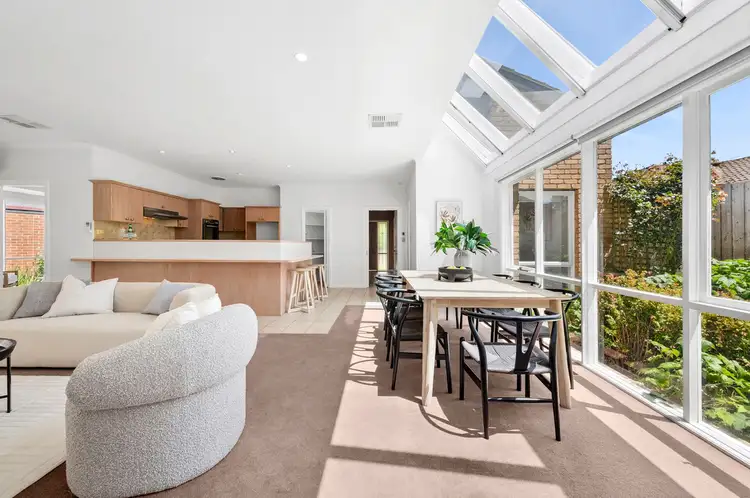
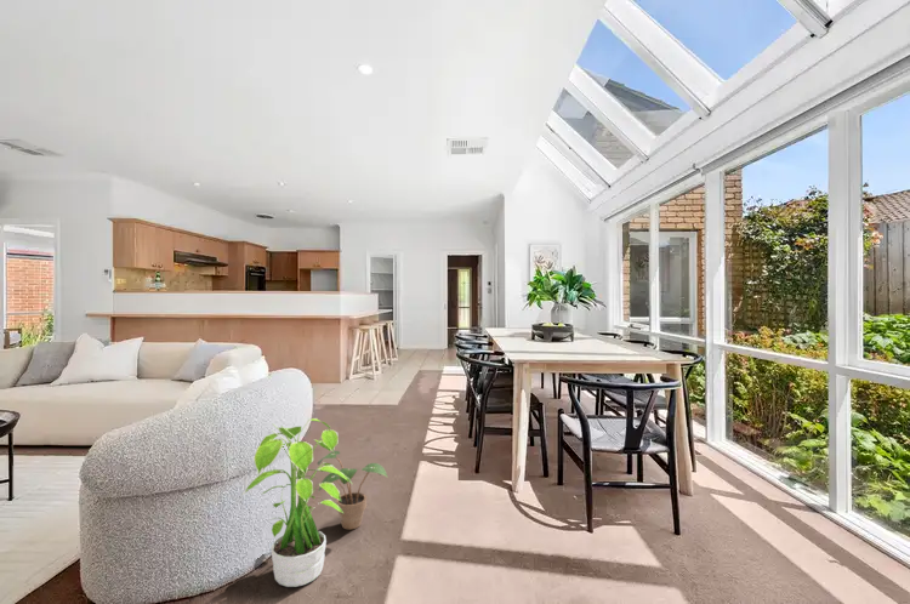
+ potted plant (351, 490)
+ potted plant (297, 503)
